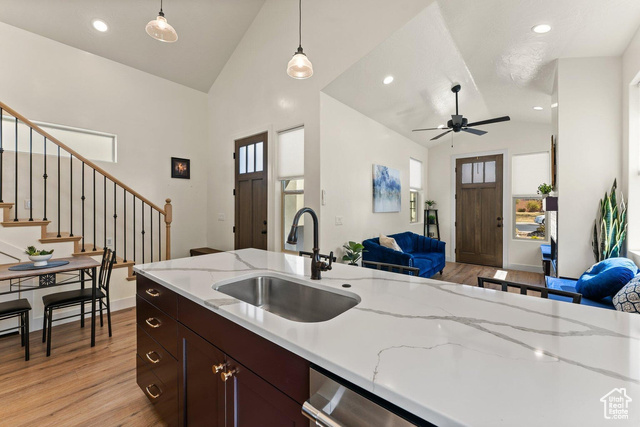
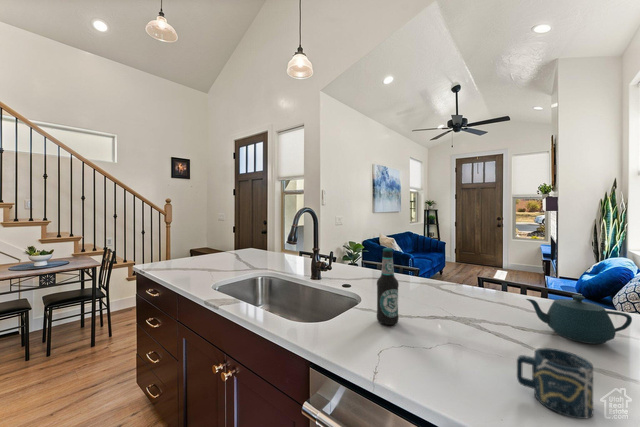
+ cup (552, 377)
+ teapot (575, 315)
+ bottle (387, 285)
